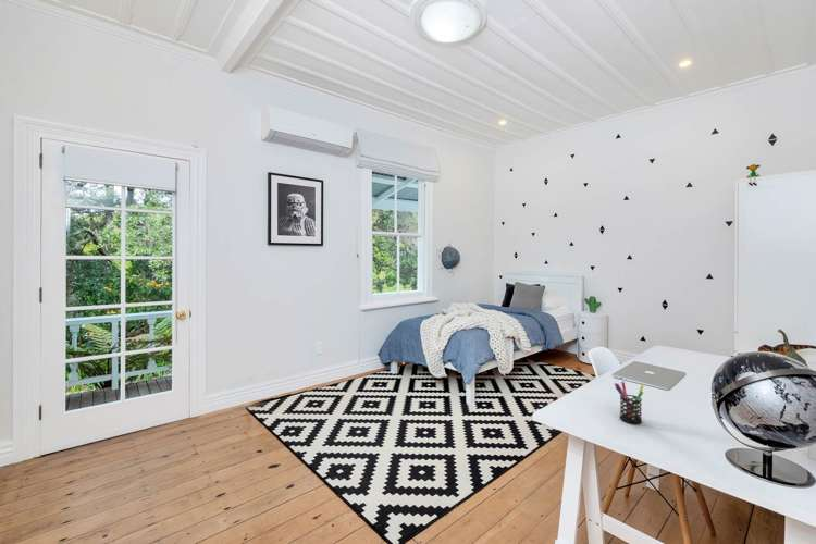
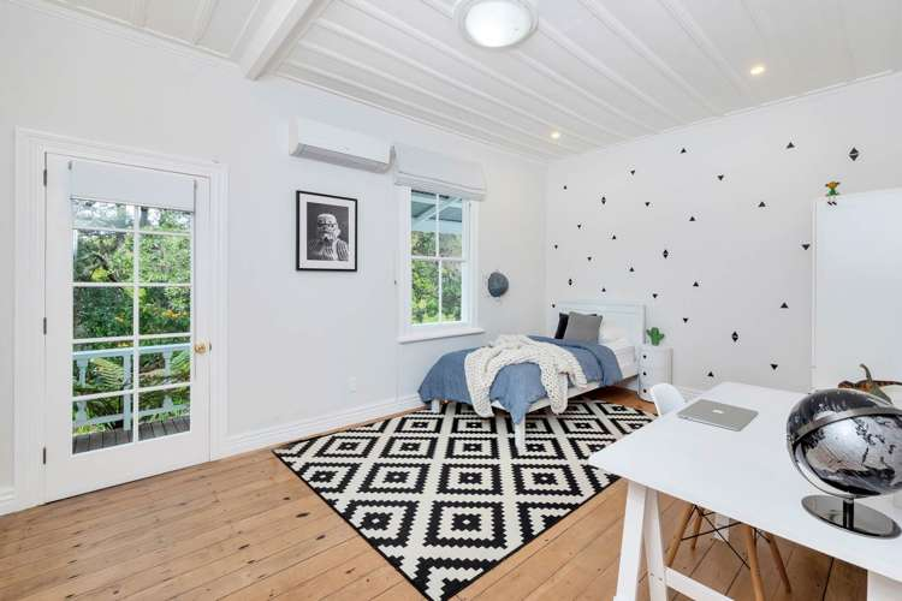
- pen holder (631, 400)
